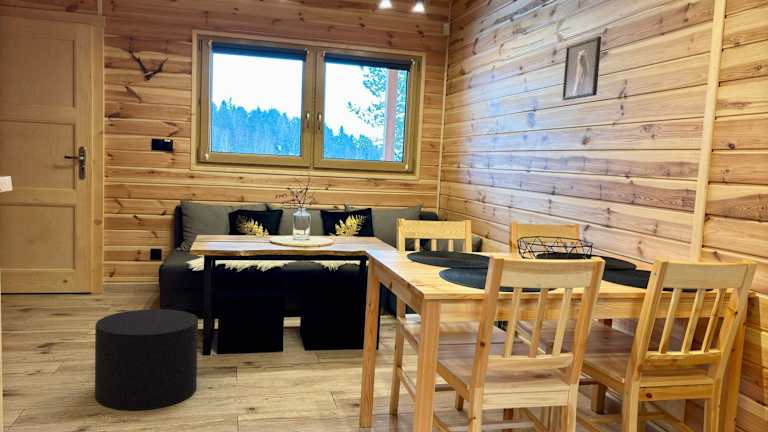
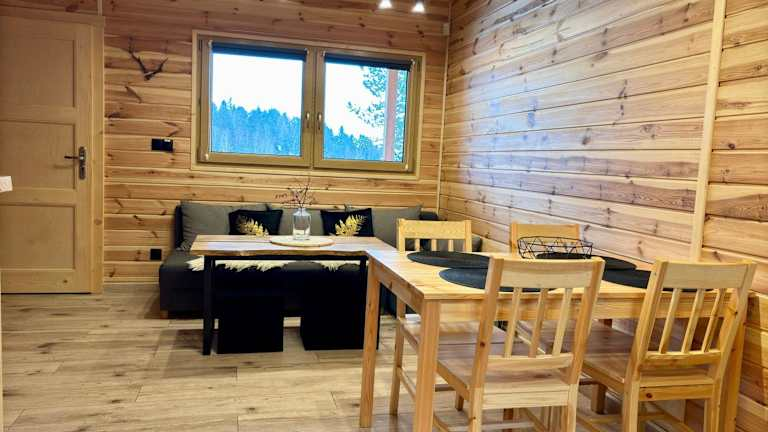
- stool (148, 356)
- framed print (580, 69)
